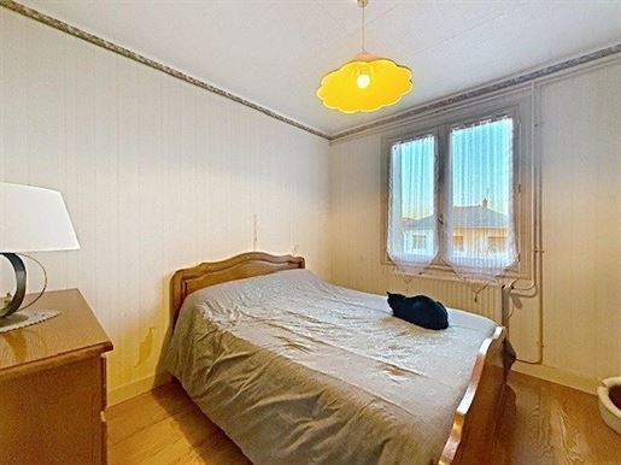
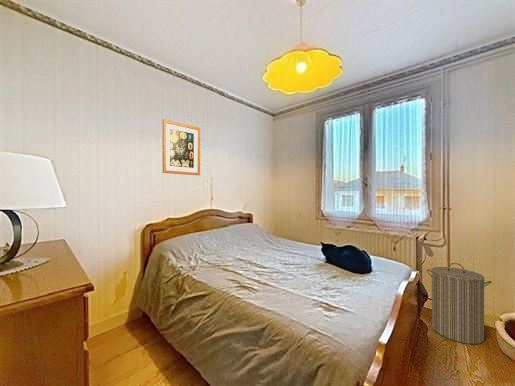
+ wall art (182, 149)
+ laundry hamper (456, 297)
